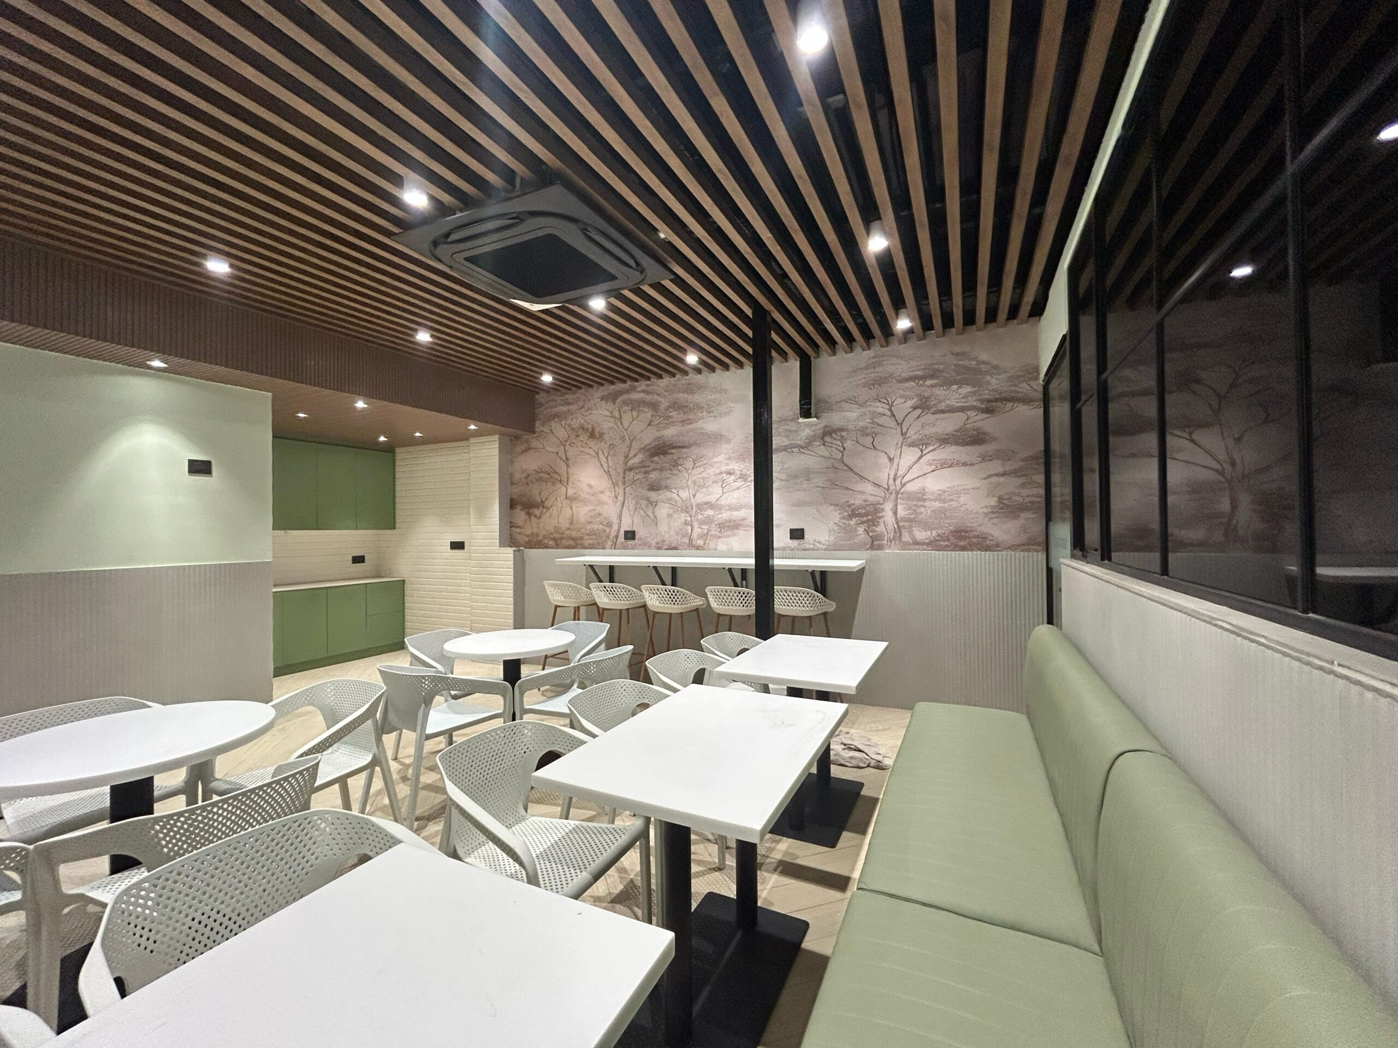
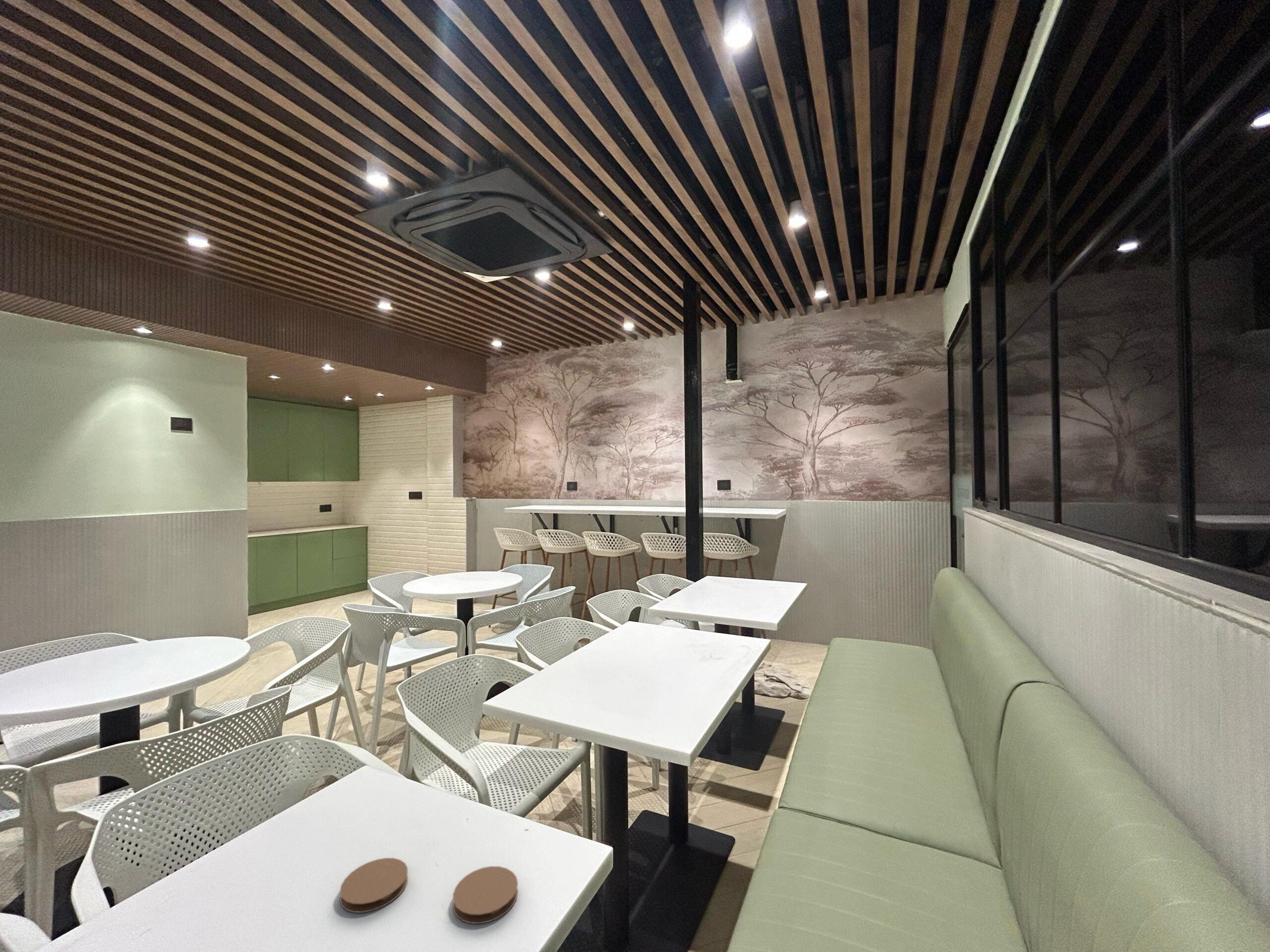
+ coaster (375, 884)
+ coaster (486, 893)
